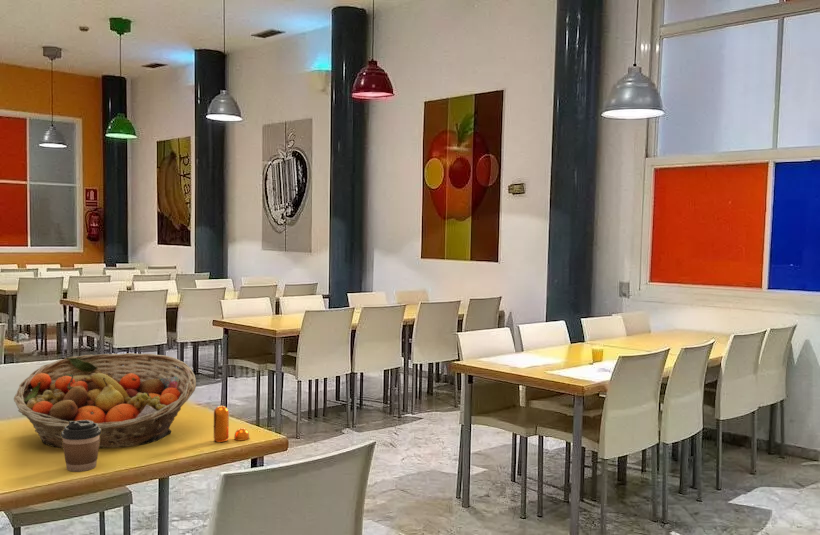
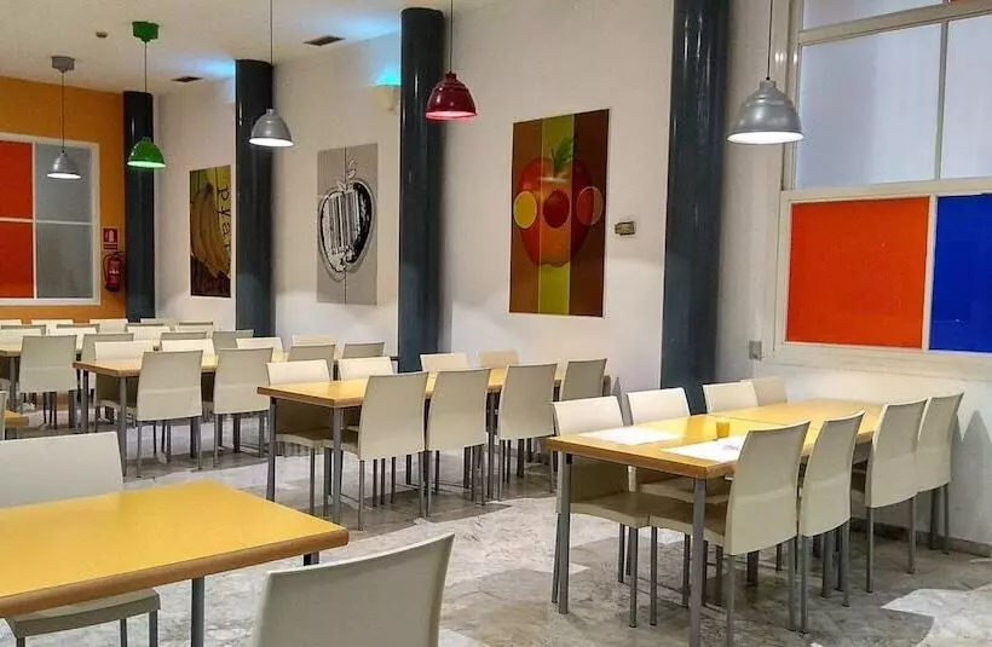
- pepper shaker (228, 422)
- coffee cup (81, 443)
- fruit basket (108, 399)
